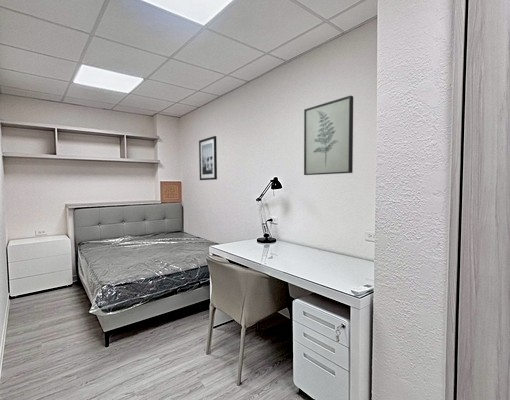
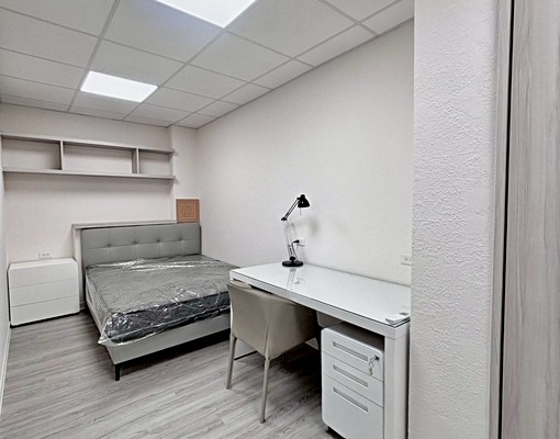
- wall art (207, 159)
- wall art (326, 138)
